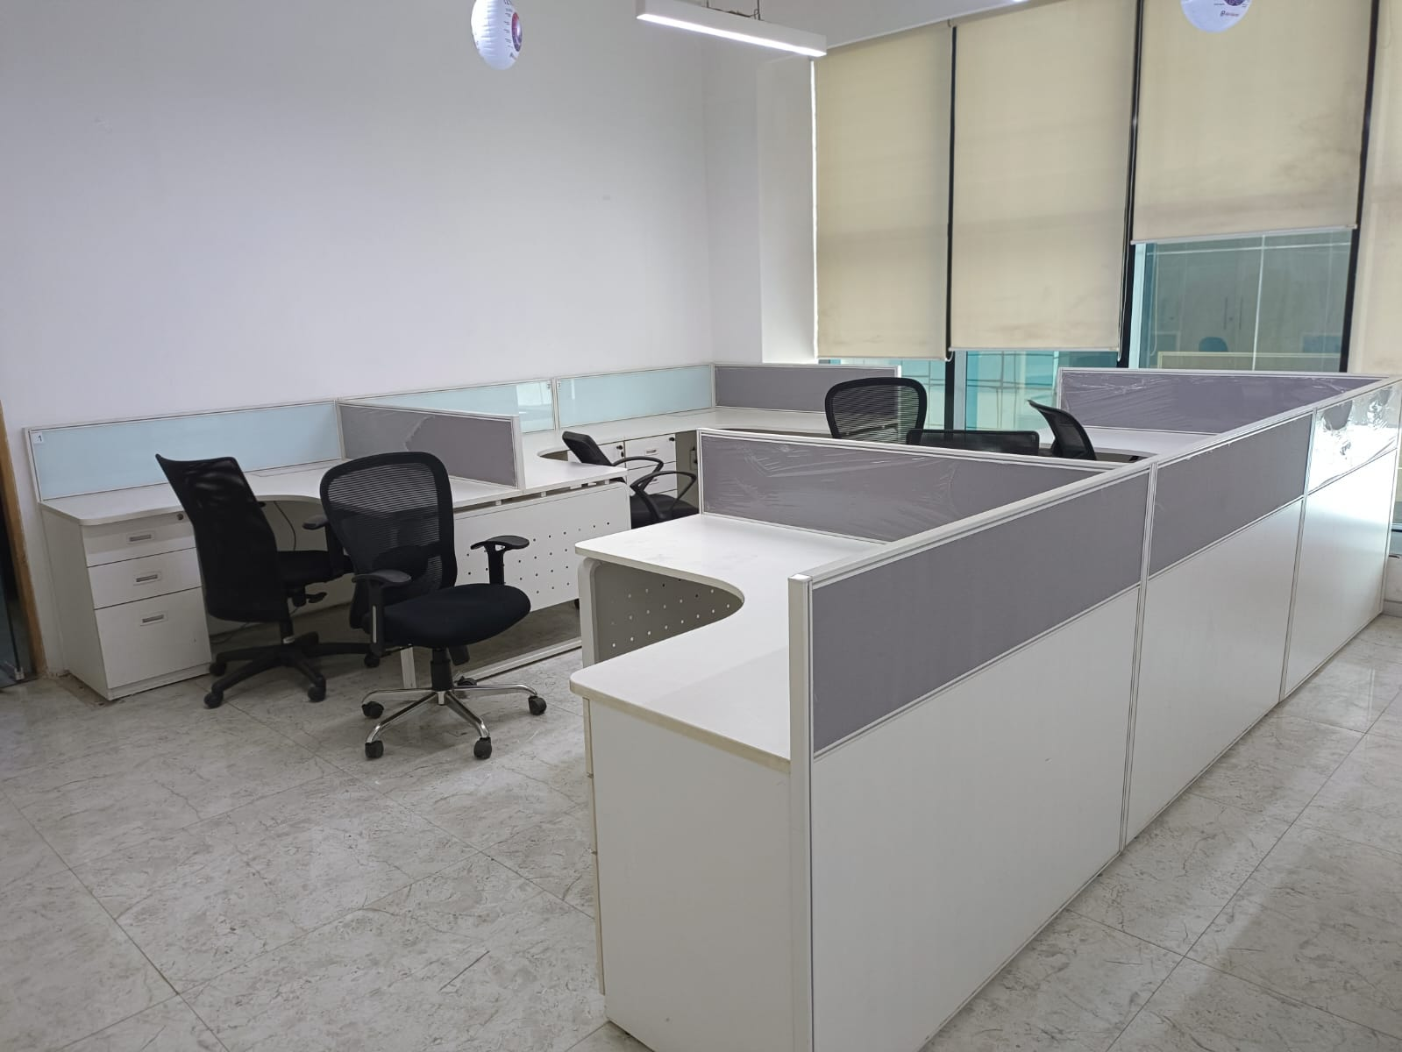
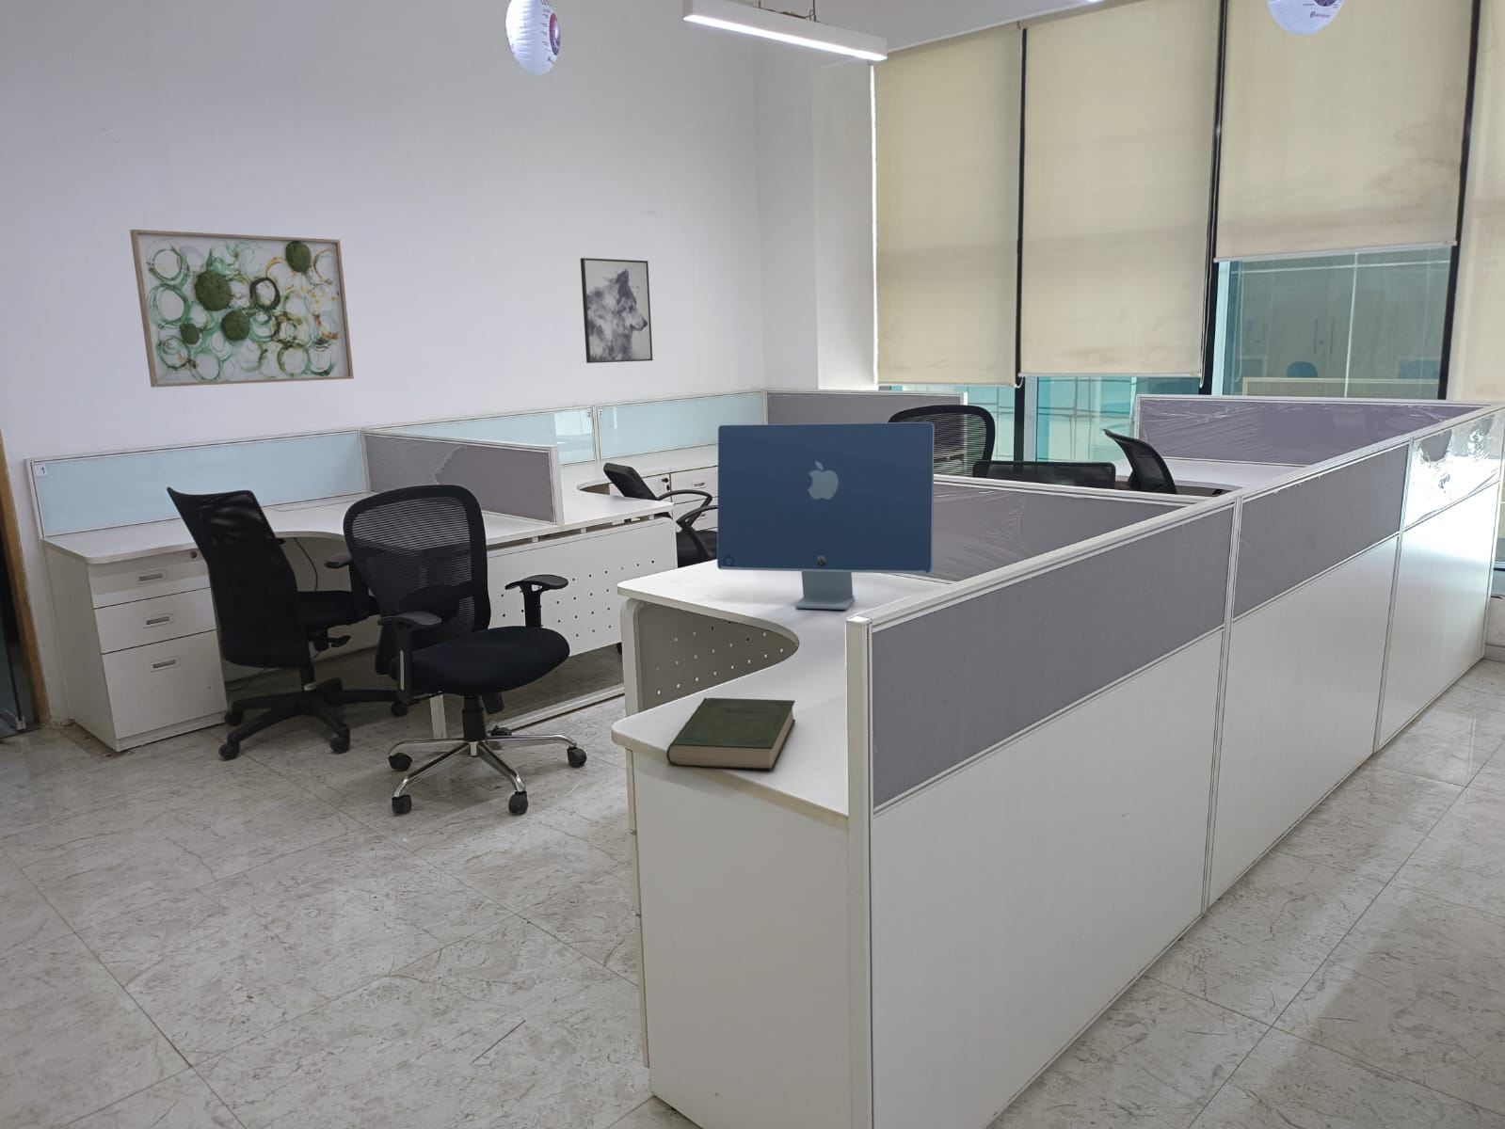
+ book (734, 731)
+ computer monitor (823, 515)
+ wall art (250, 310)
+ wall art (618, 311)
